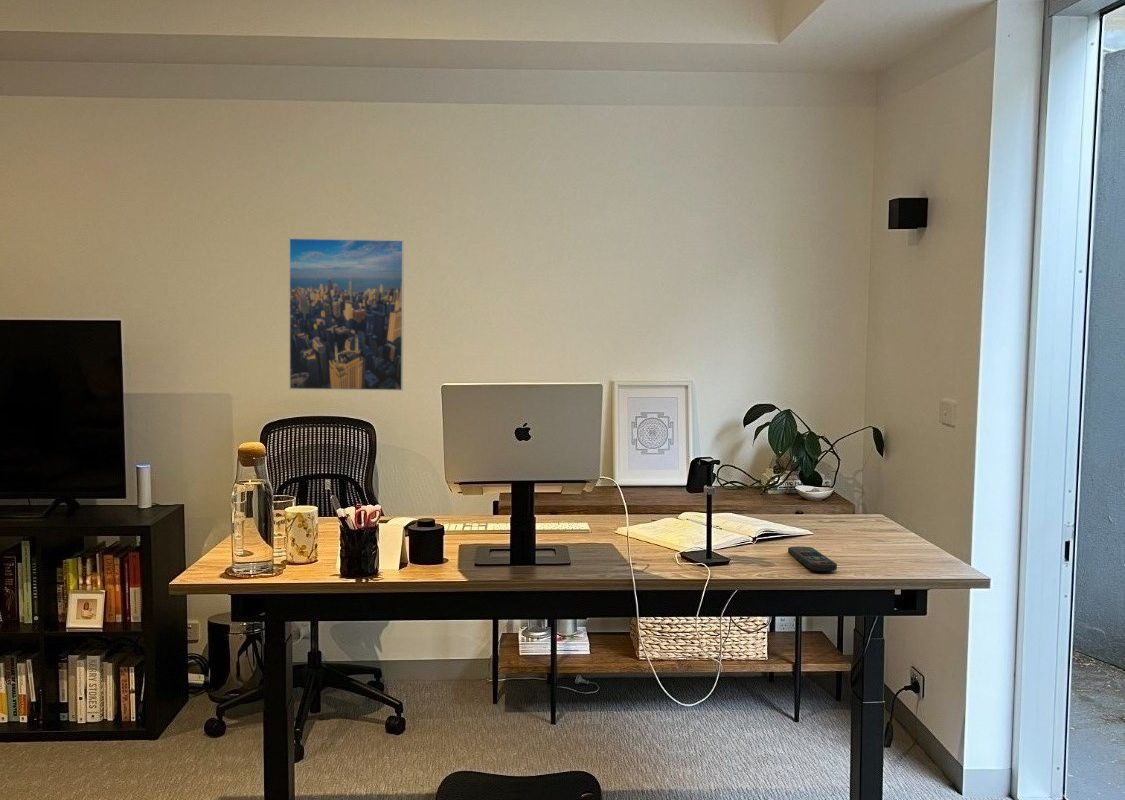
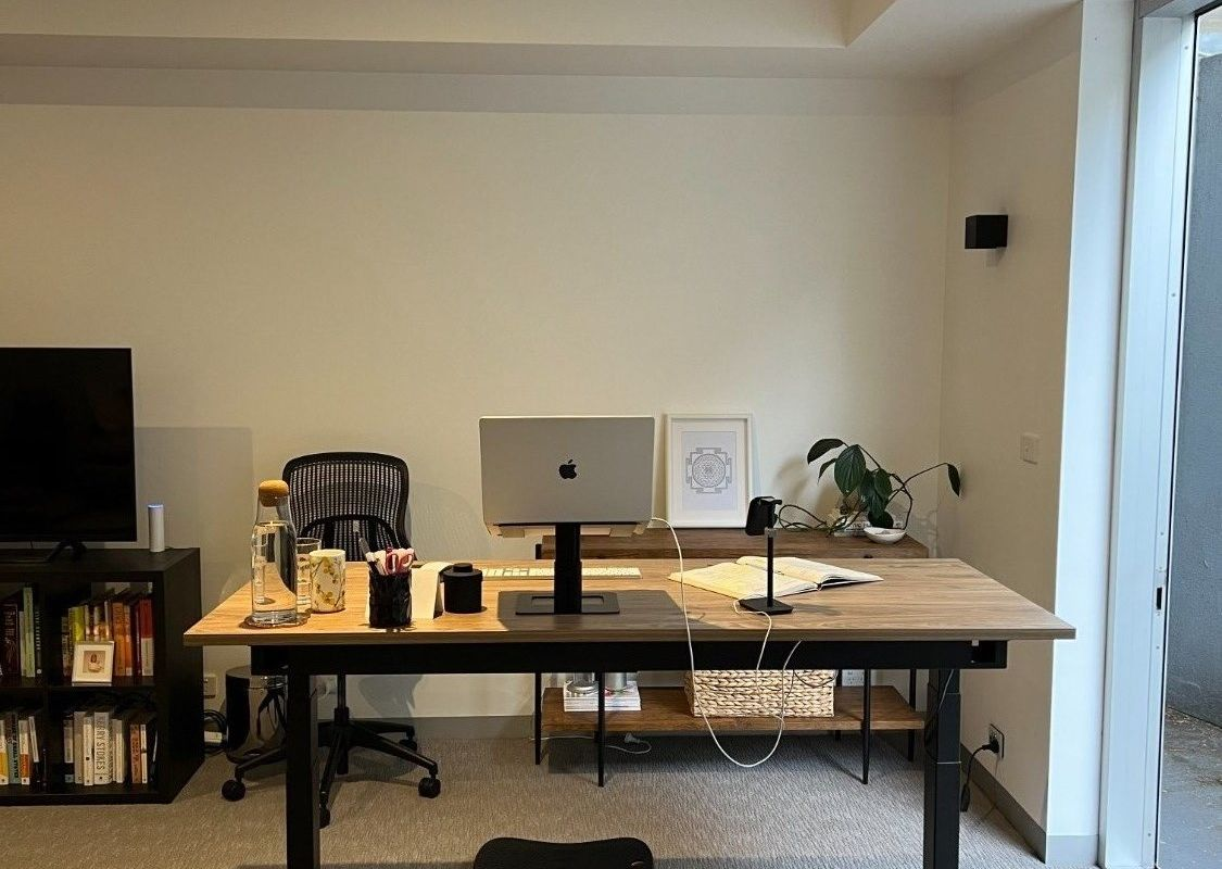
- remote control (811, 557)
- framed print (346, 314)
